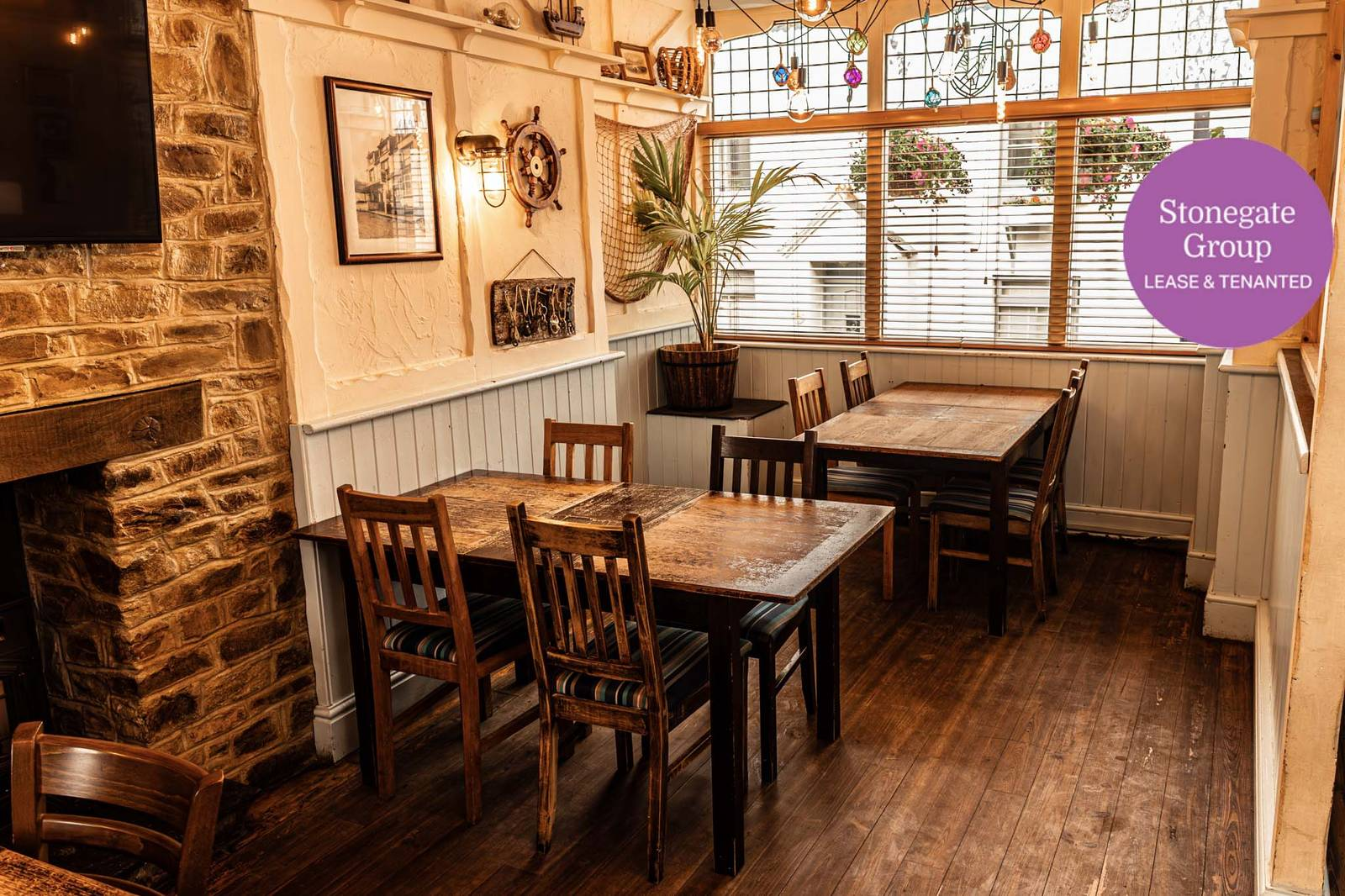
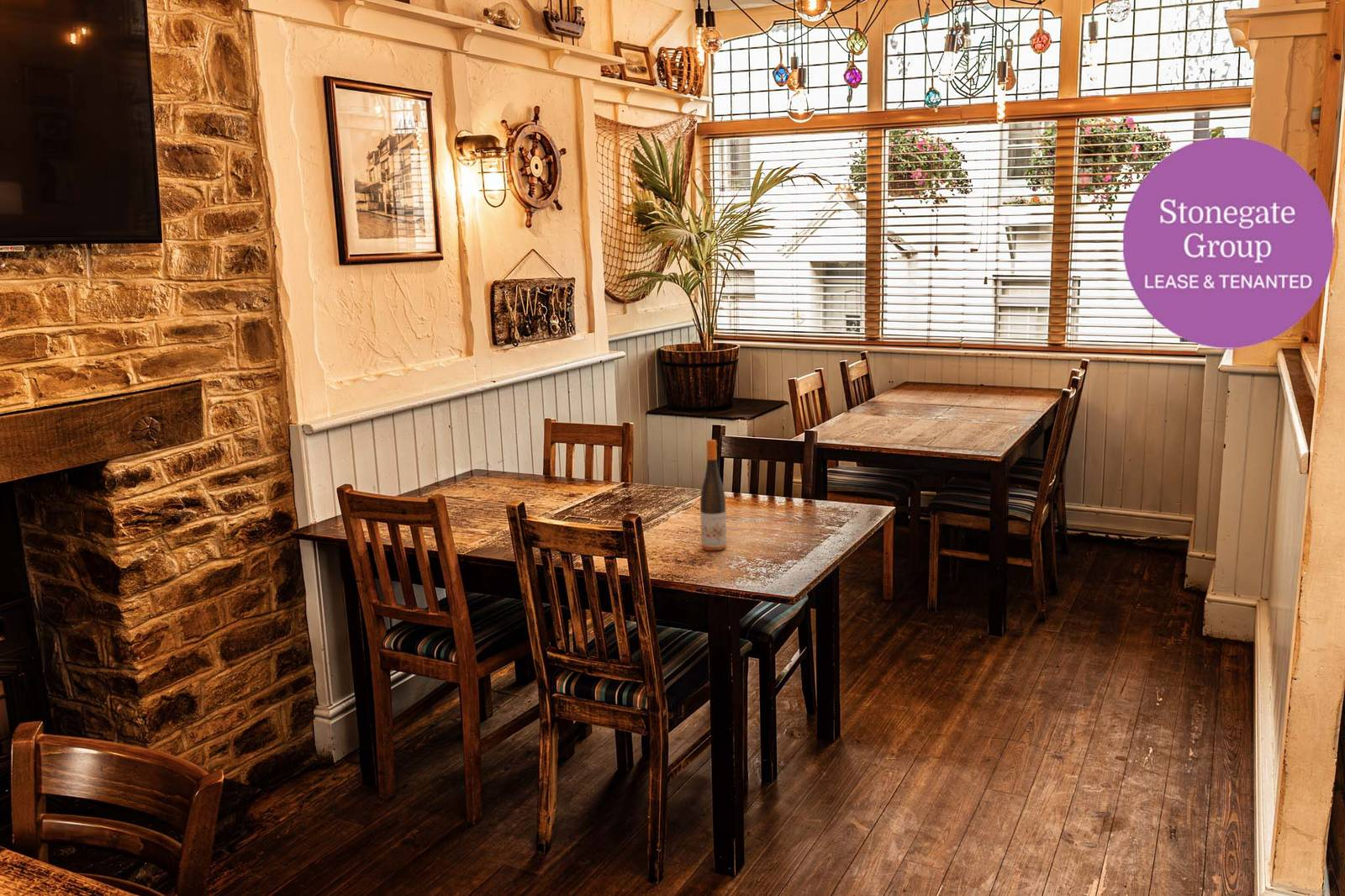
+ wine bottle (712, 494)
